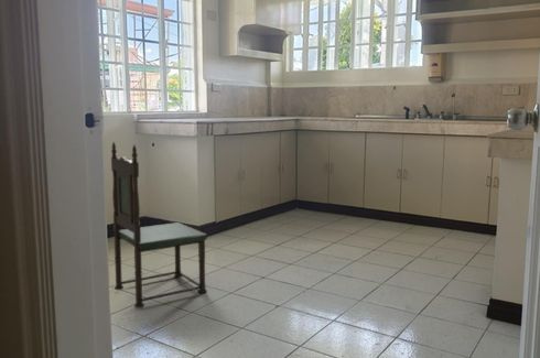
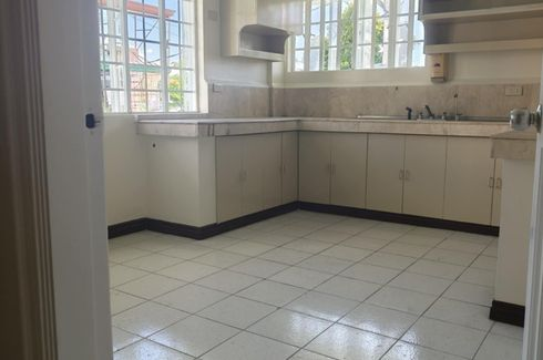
- dining chair (158, 225)
